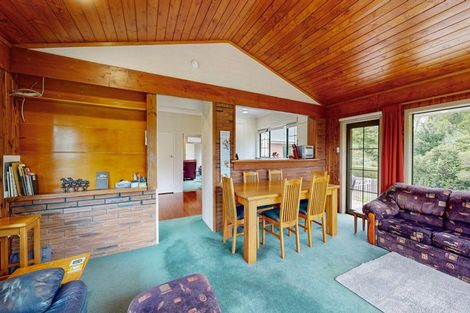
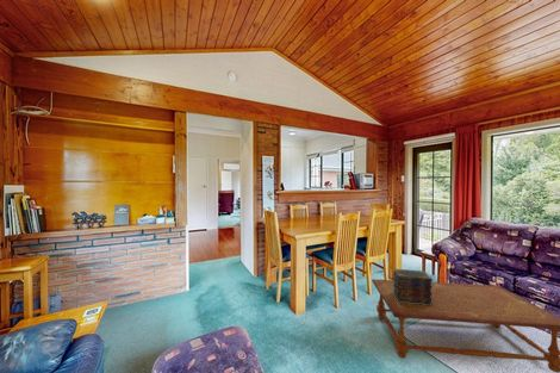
+ book stack (411, 285)
+ coffee table (453, 318)
